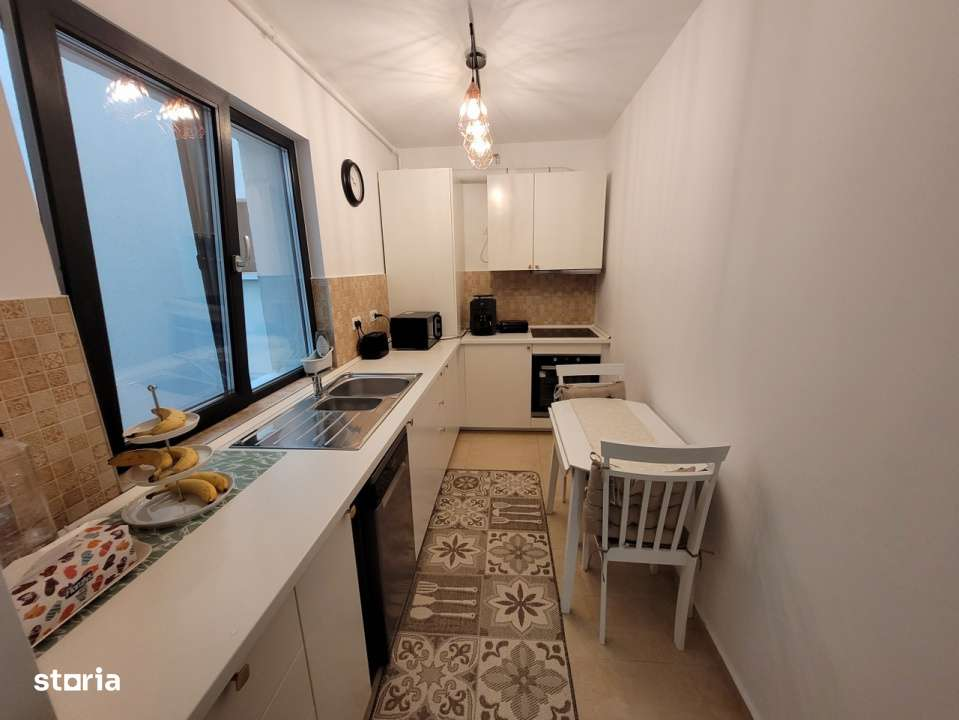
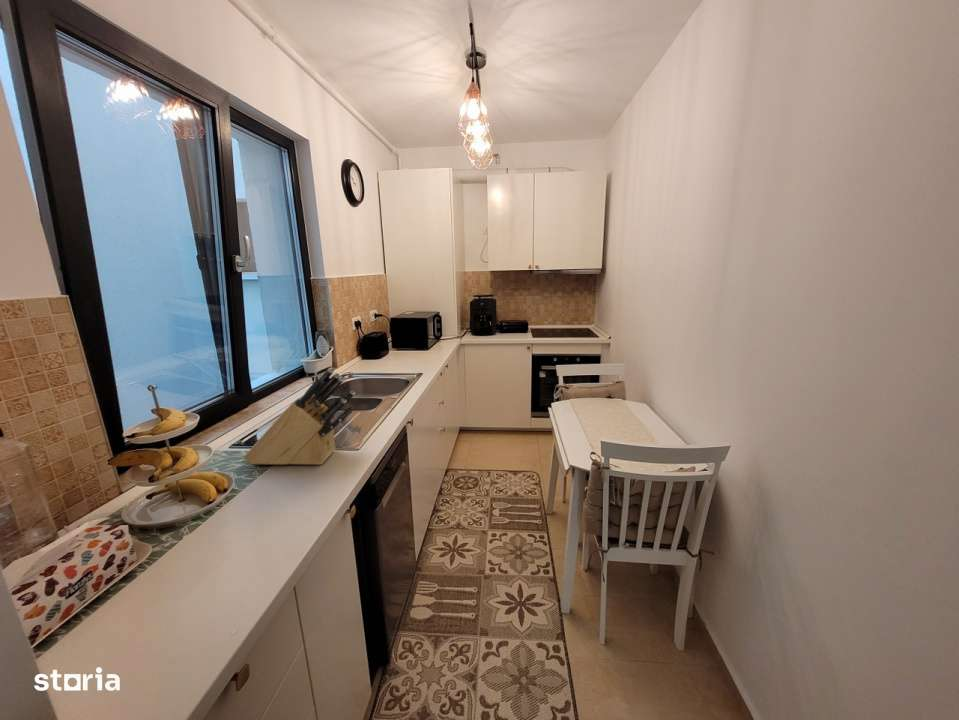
+ knife block (300, 415)
